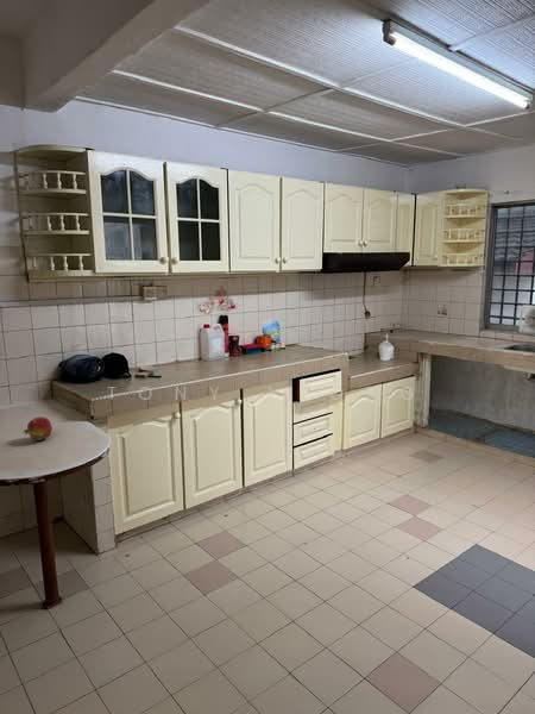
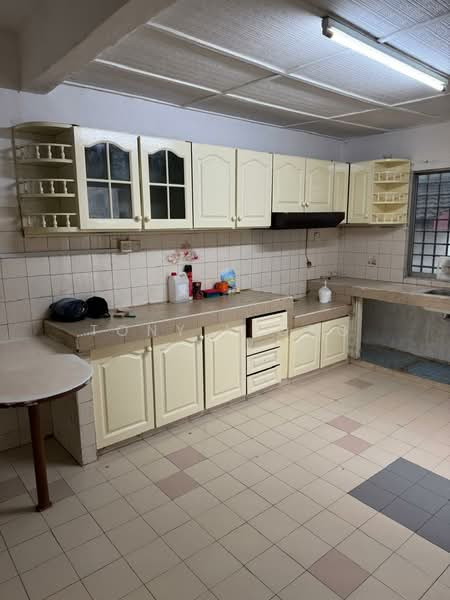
- fruit (37, 428)
